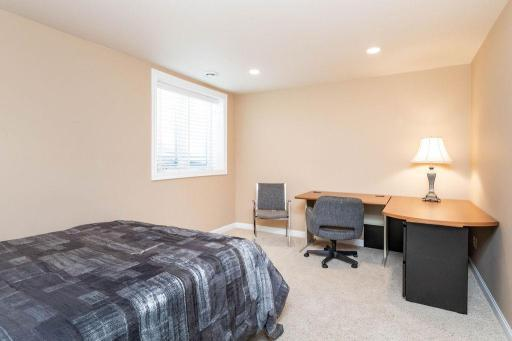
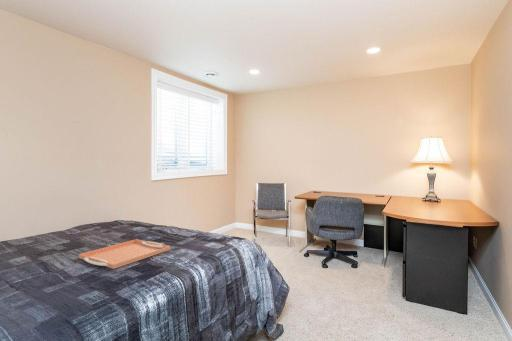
+ serving tray (126, 251)
